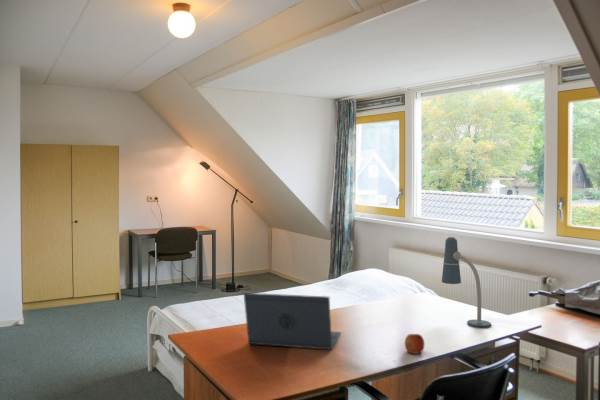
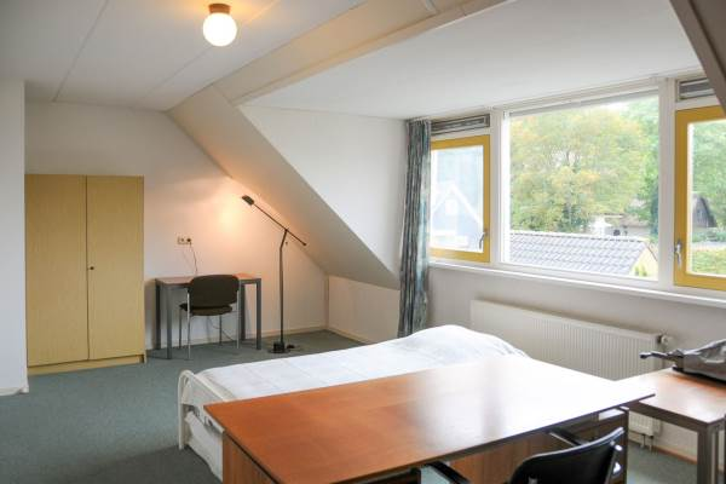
- fruit (414, 343)
- laptop (294, 314)
- desk lamp (460, 279)
